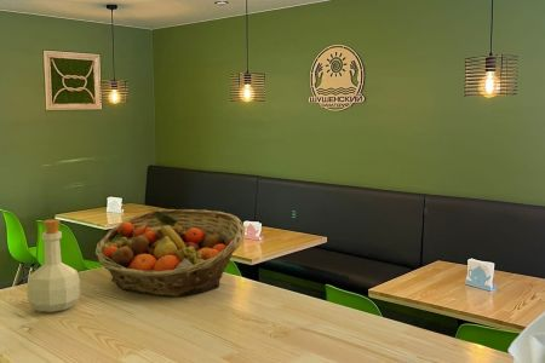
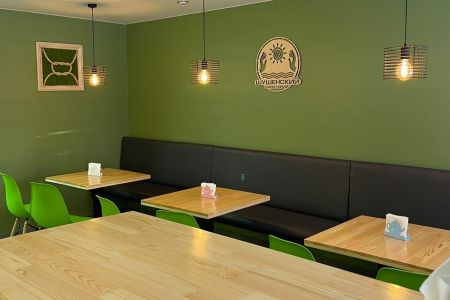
- fruit basket (170, 249)
- bottle (52, 264)
